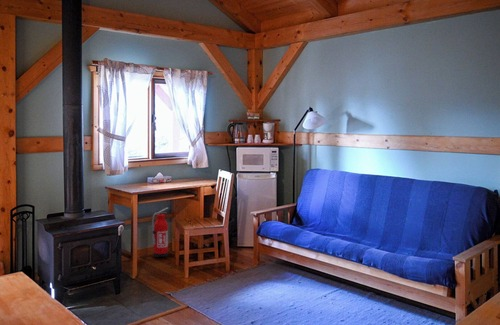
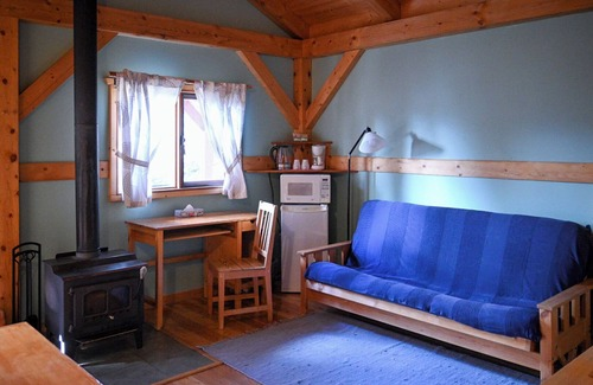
- fire extinguisher (160, 232)
